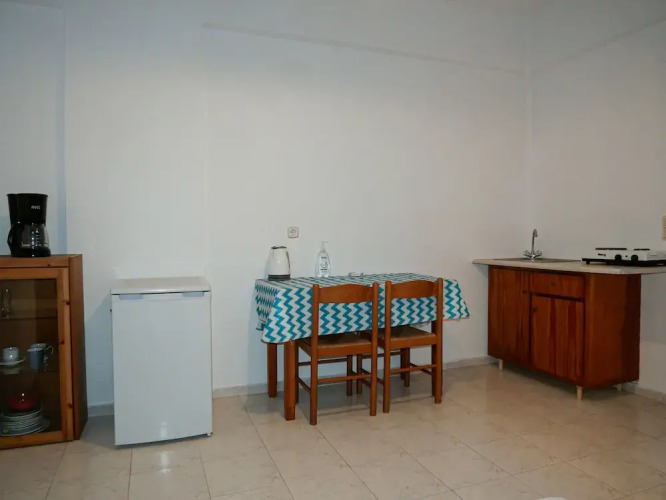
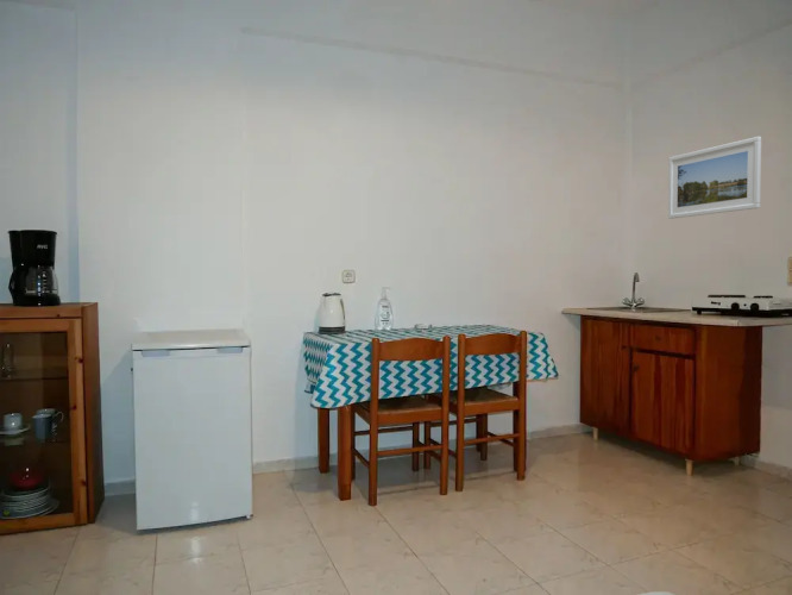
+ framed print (710, 181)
